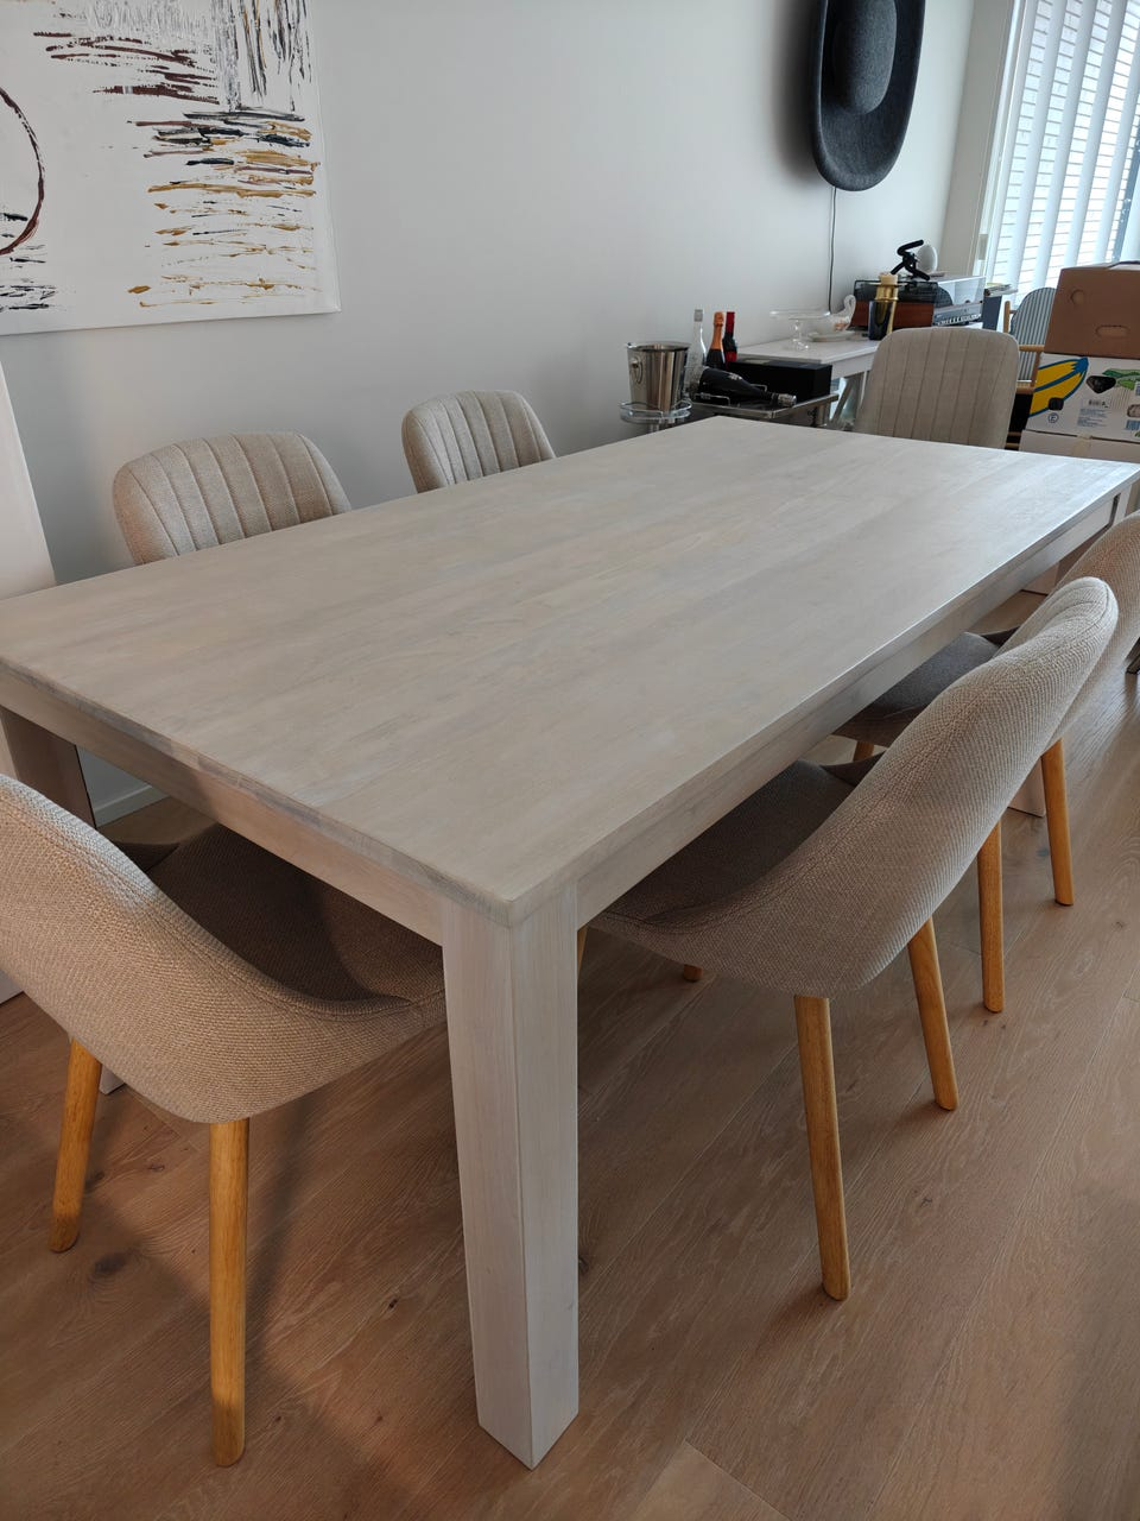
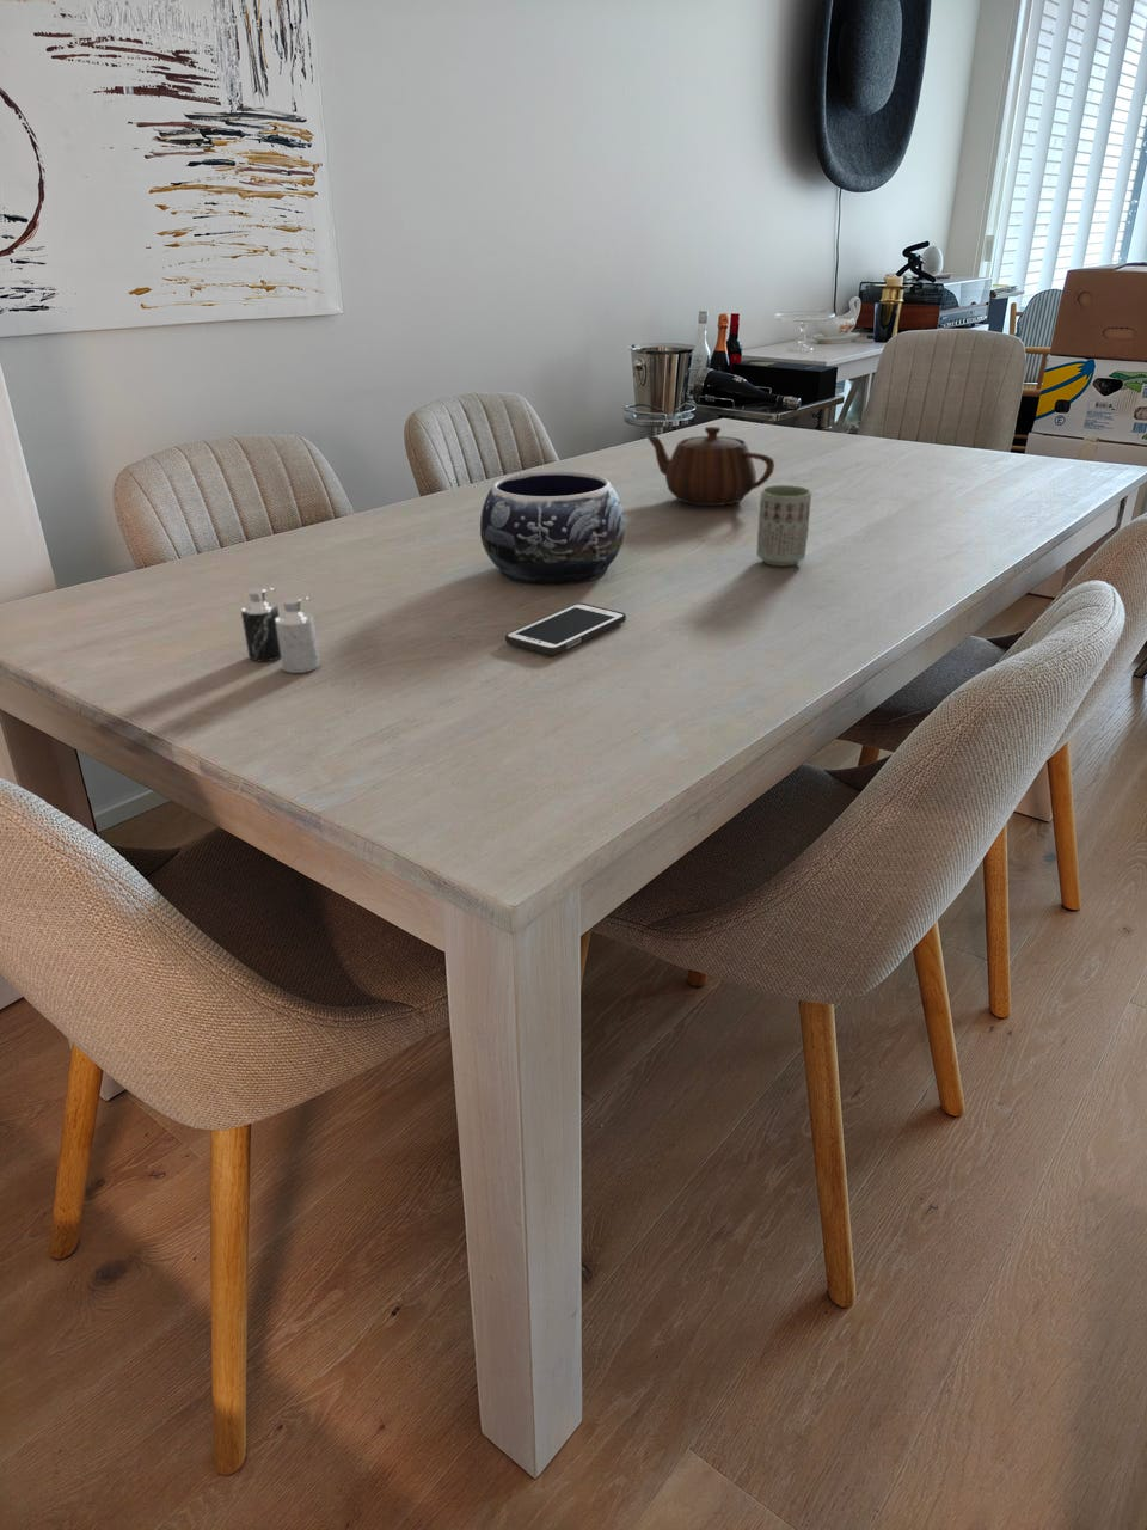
+ decorative bowl (552, 526)
+ candle (281, 628)
+ cup (783, 526)
+ teapot (706, 463)
+ cell phone (566, 628)
